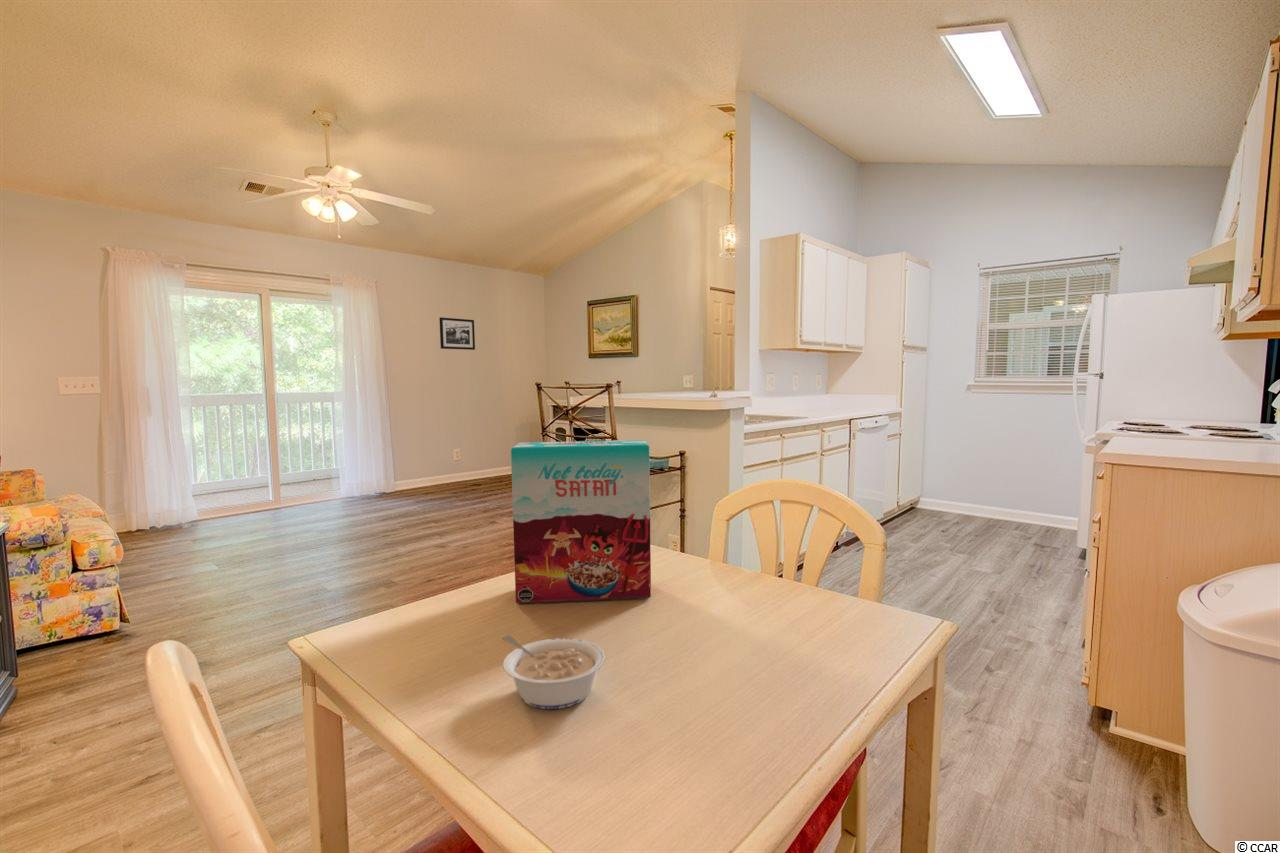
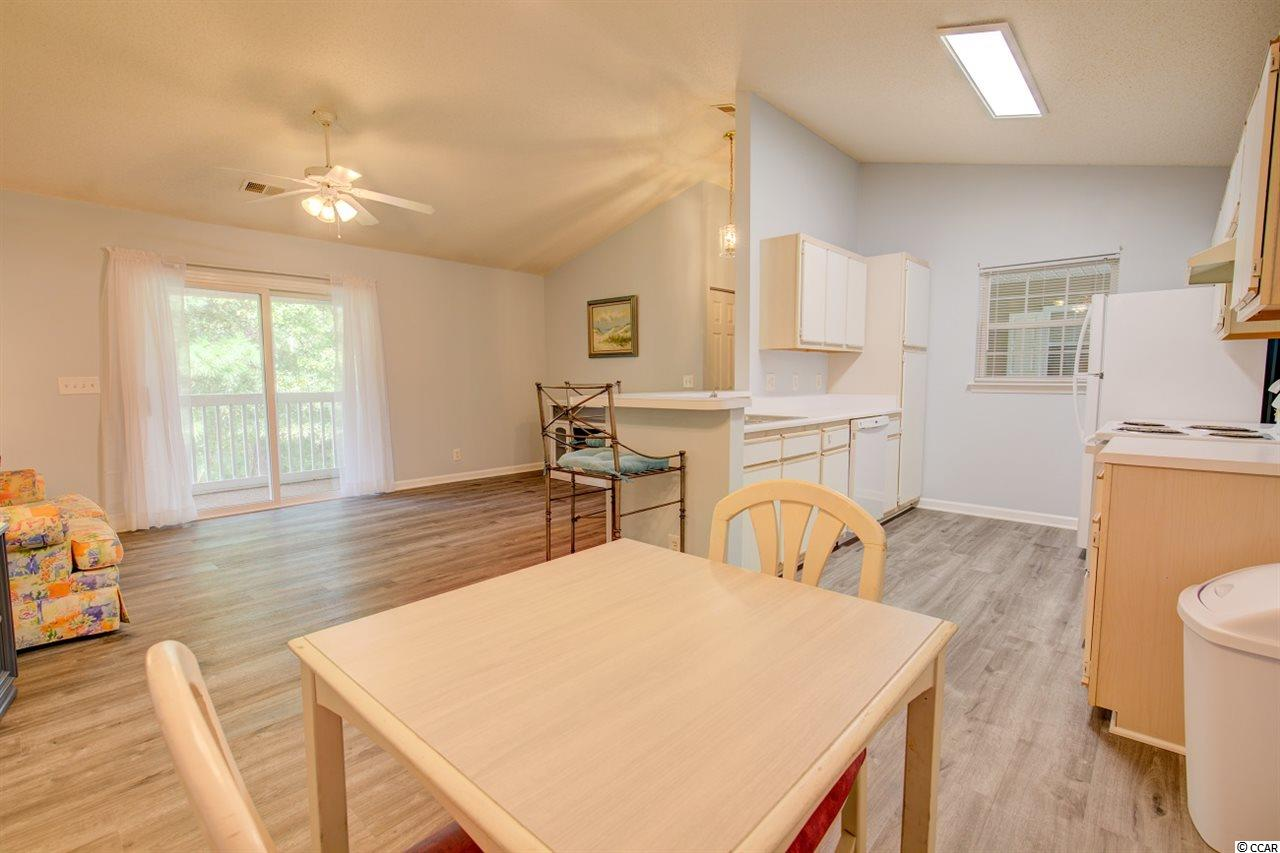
- legume (550, 672)
- cereal box (582, 518)
- picture frame (457, 334)
